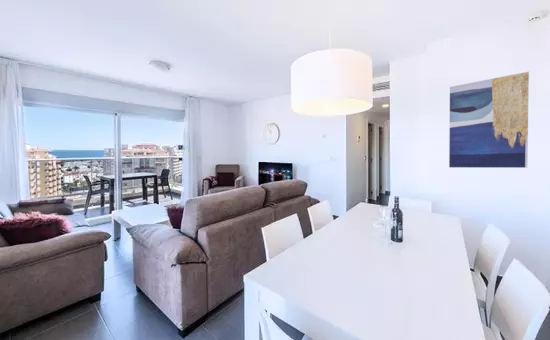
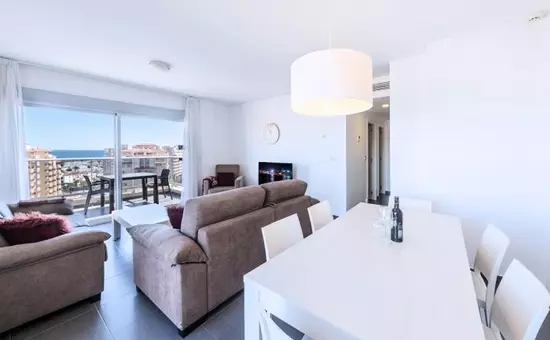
- wall art (485, 124)
